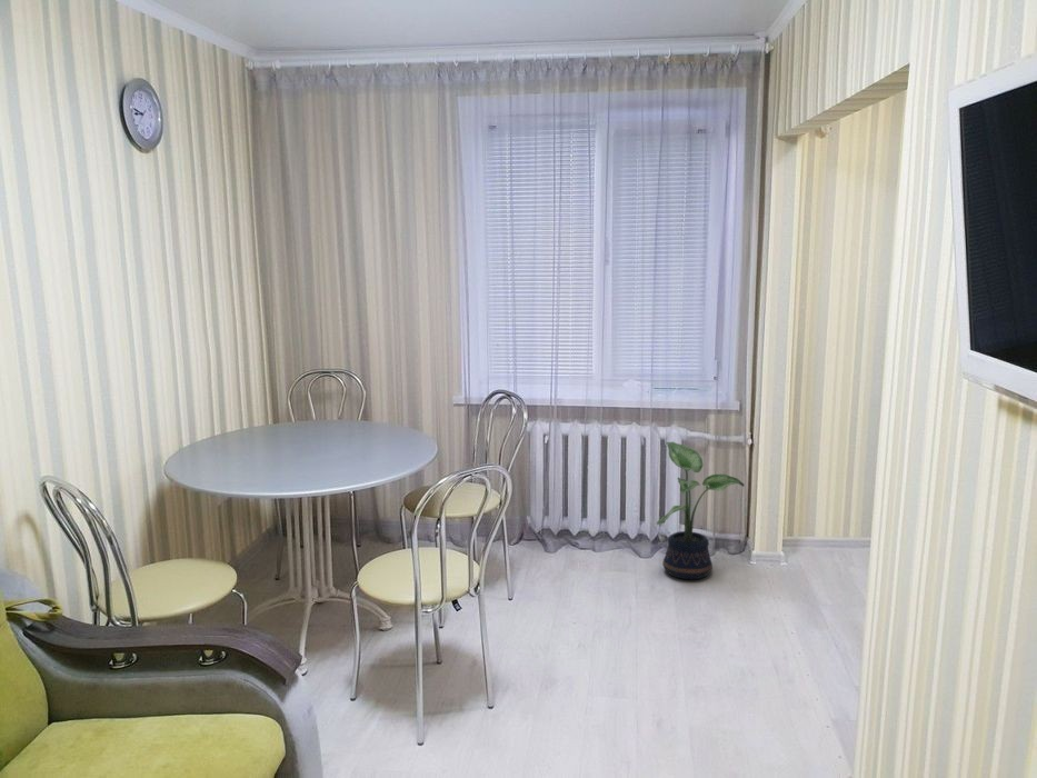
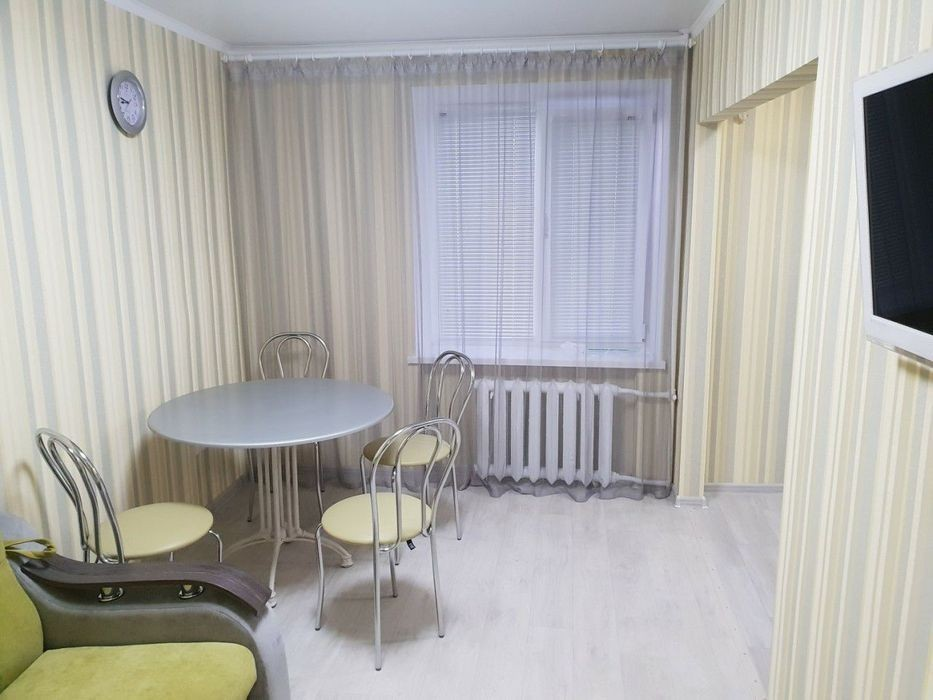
- potted plant (695, 510)
